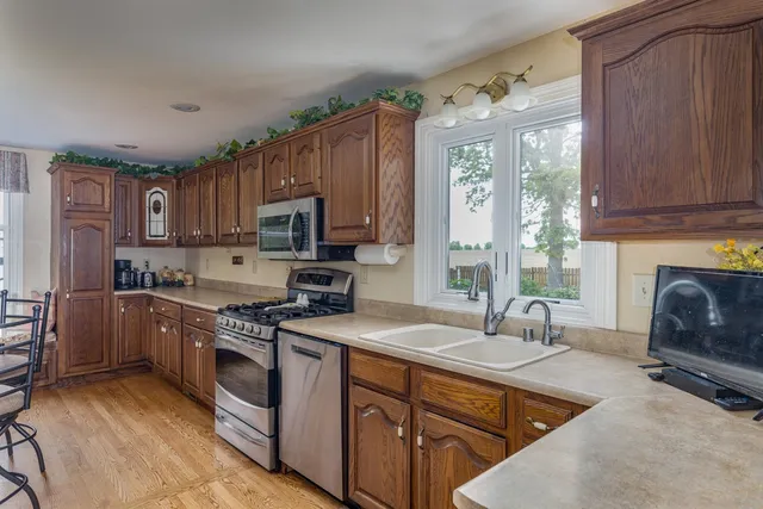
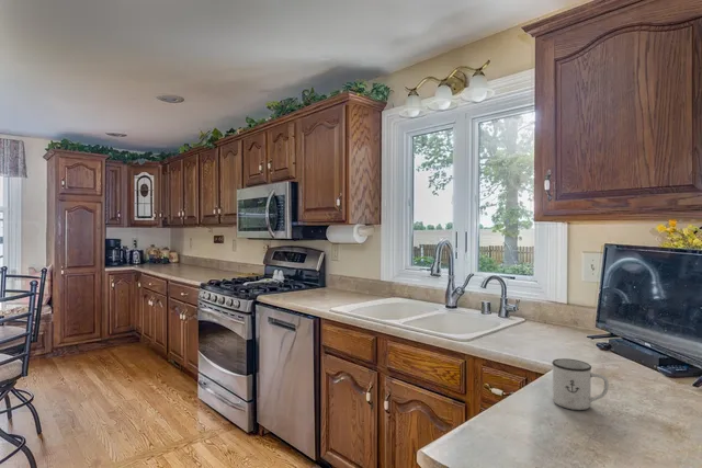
+ mug (579, 385)
